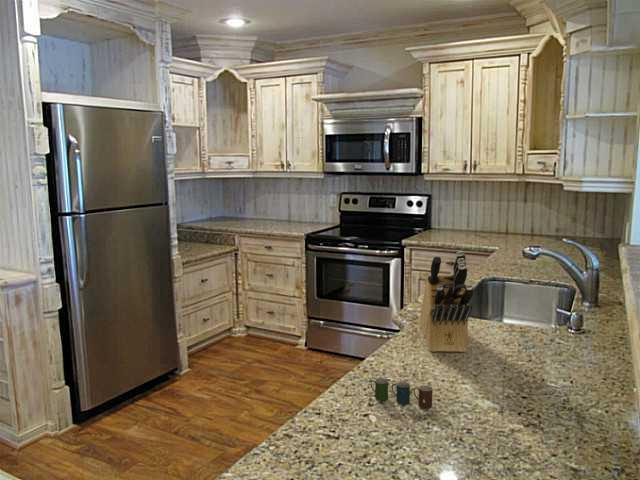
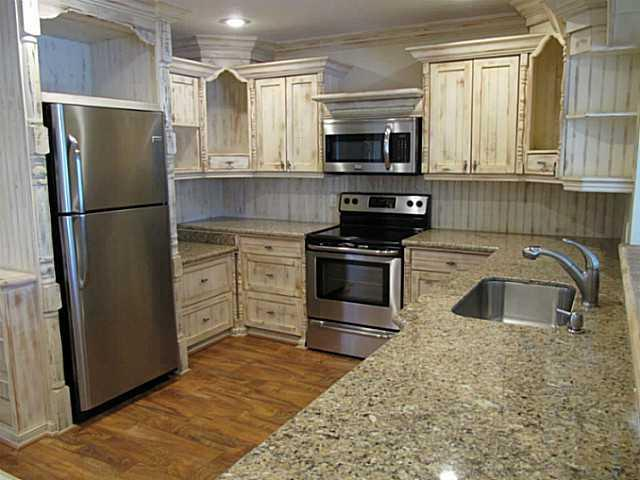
- cup (400, 386)
- knife block (444, 295)
